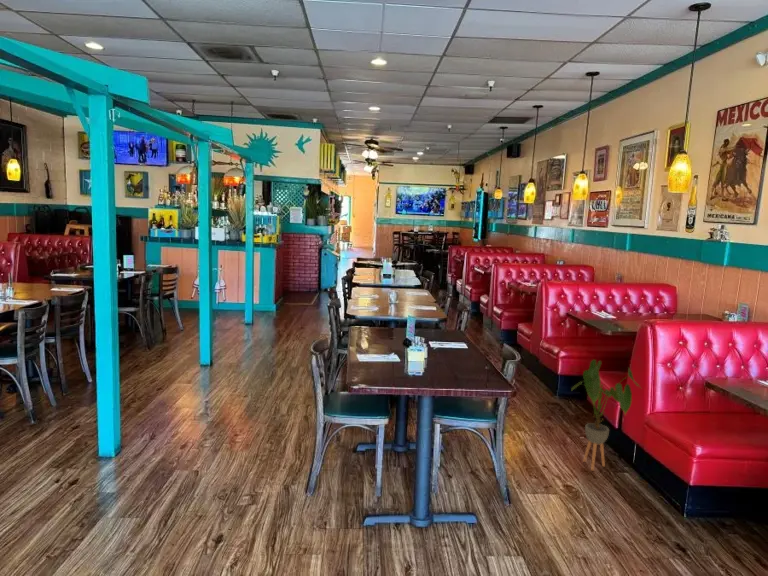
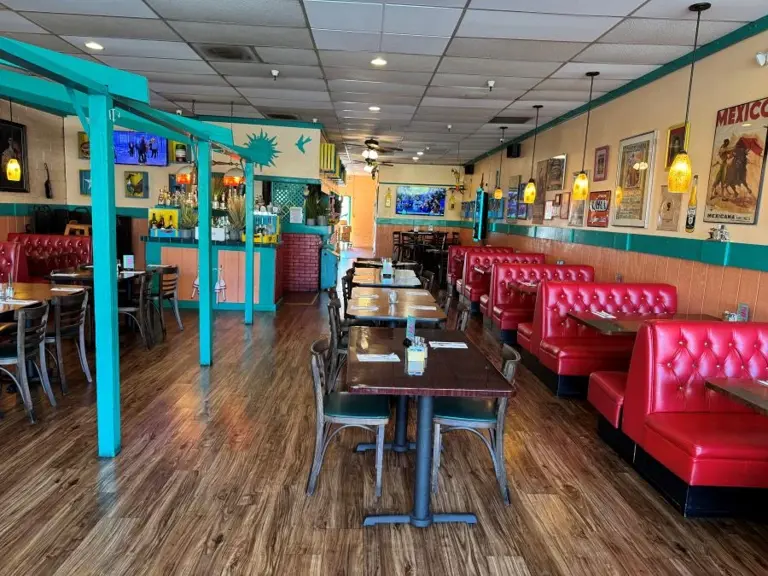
- house plant (603, 418)
